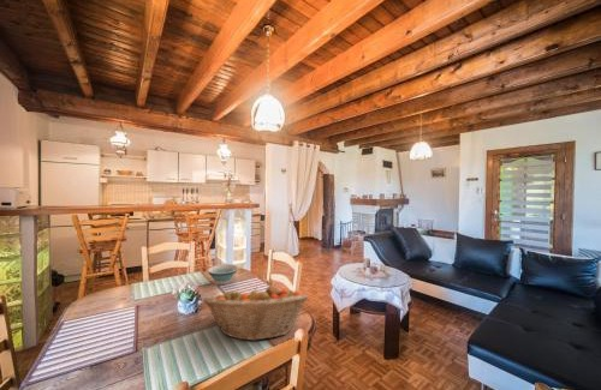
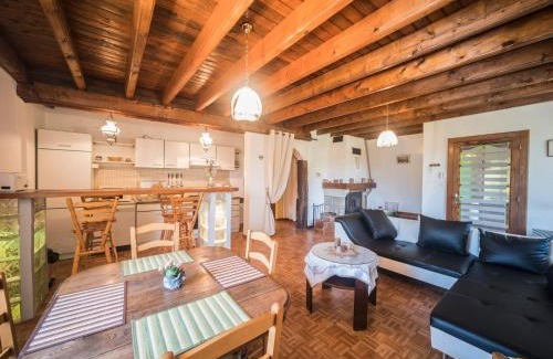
- fruit basket (256, 305)
- bowl (222, 275)
